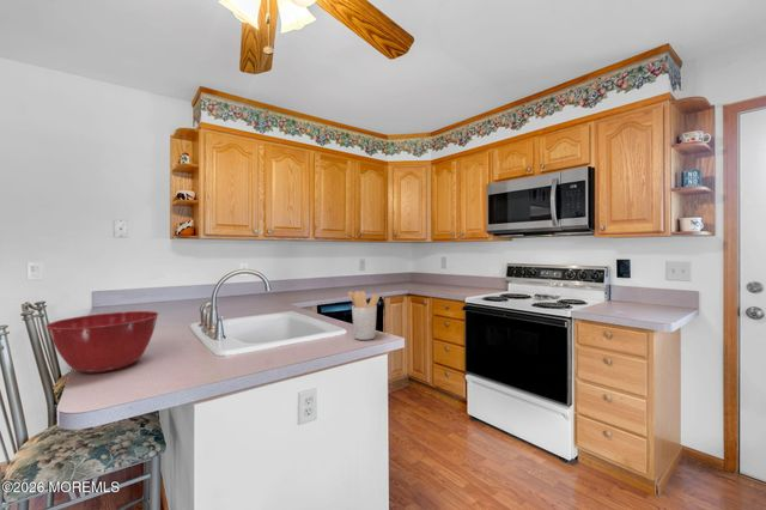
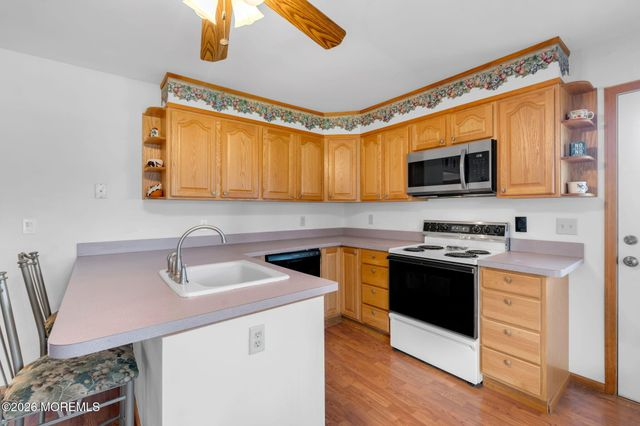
- mixing bowl (107, 341)
- utensil holder (361, 312)
